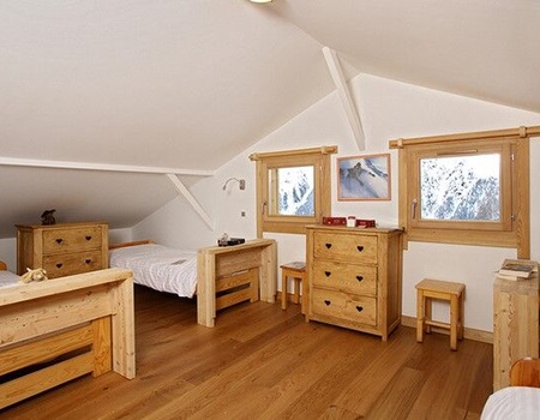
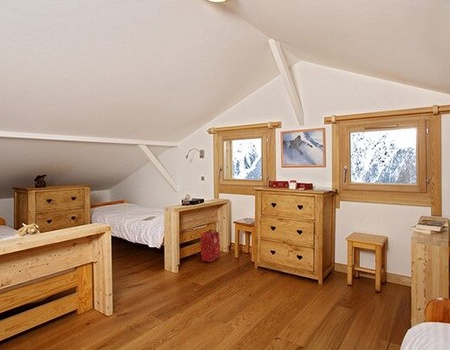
+ backpack (208, 244)
